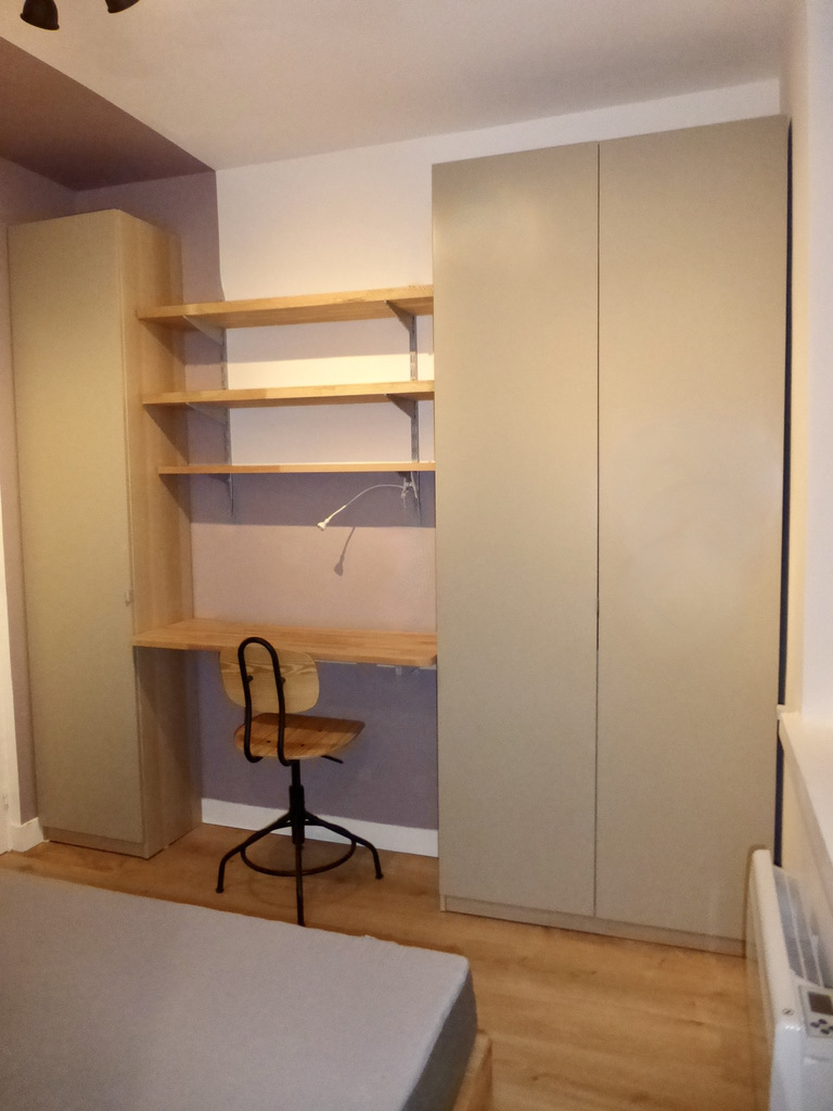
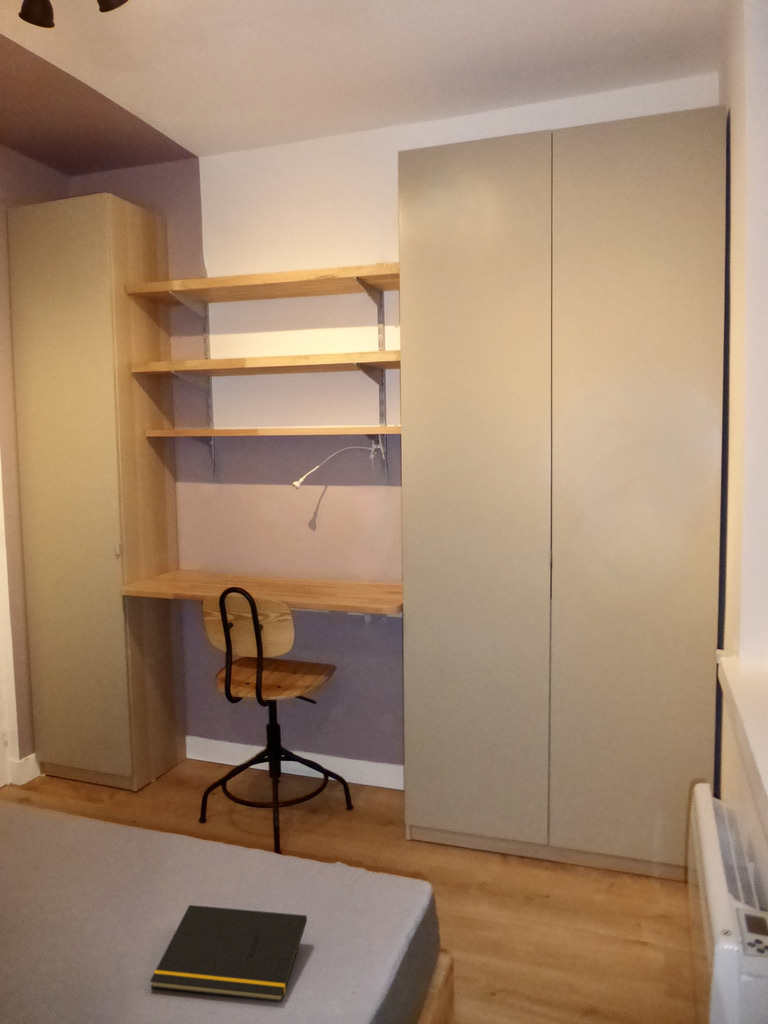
+ notepad (232, 949)
